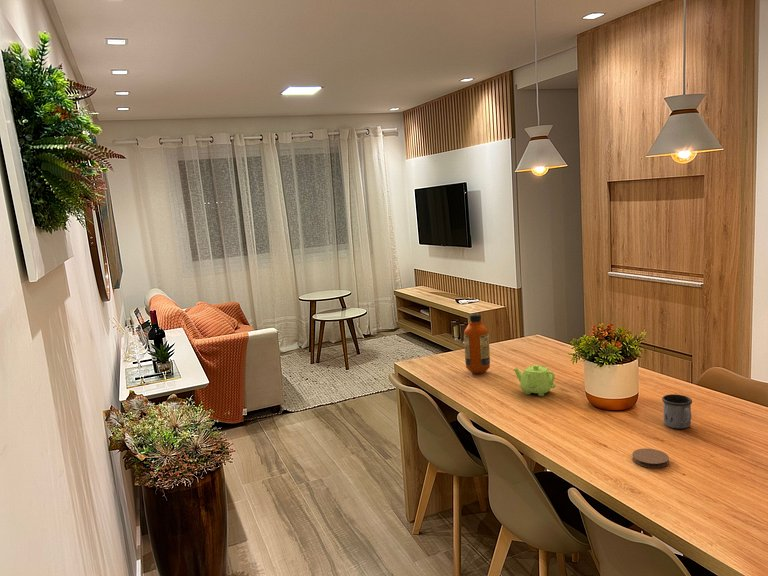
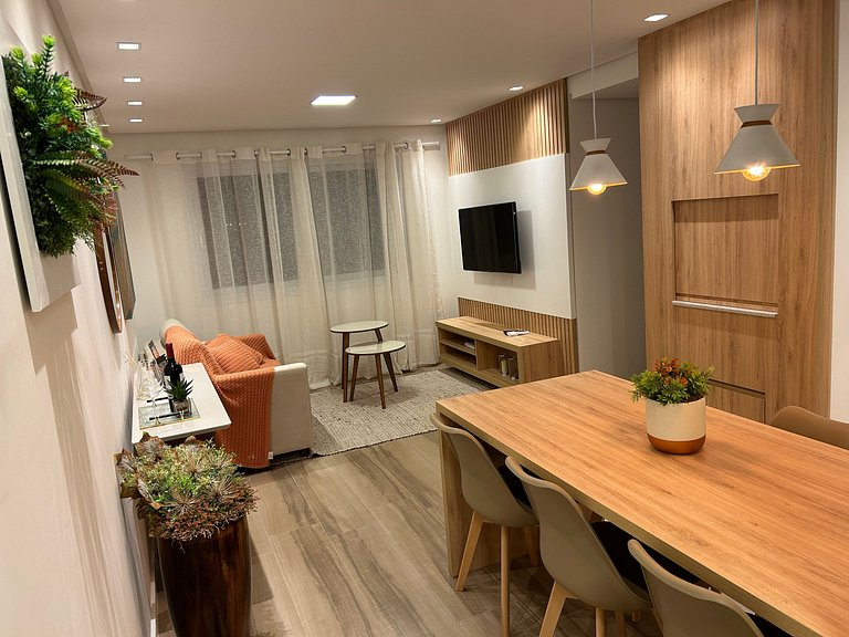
- mug (679, 413)
- teapot (534, 378)
- bottle (476, 343)
- coaster (650, 457)
